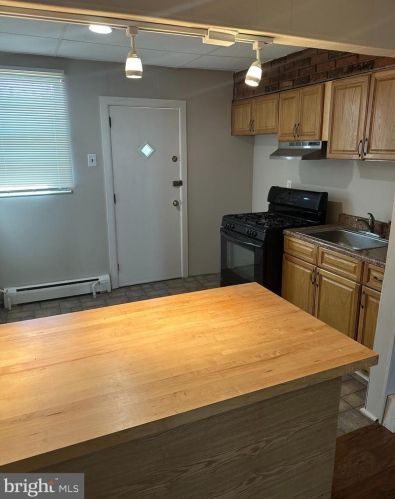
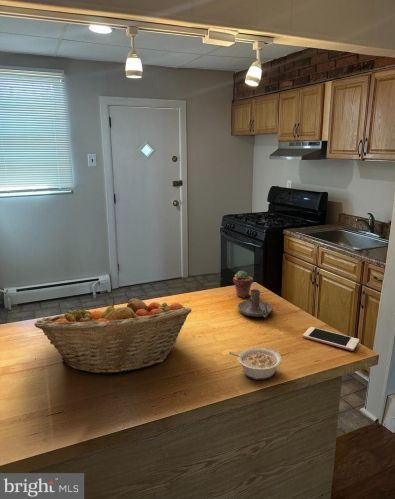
+ candle holder (256, 303)
+ cell phone (330, 338)
+ fruit basket (116, 326)
+ legume (257, 363)
+ potted succulent (242, 282)
